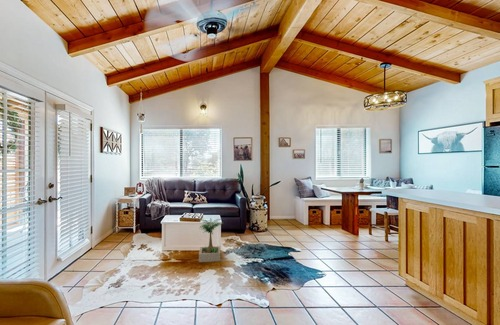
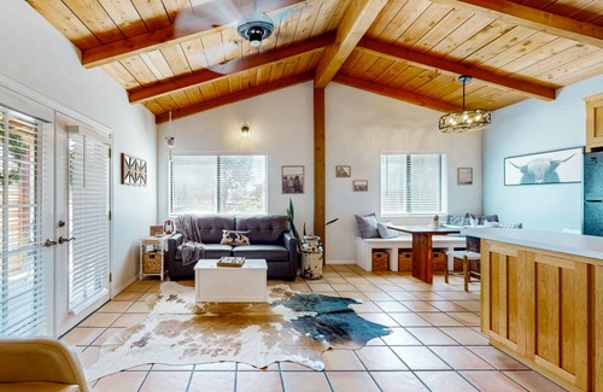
- potted plant (211, 238)
